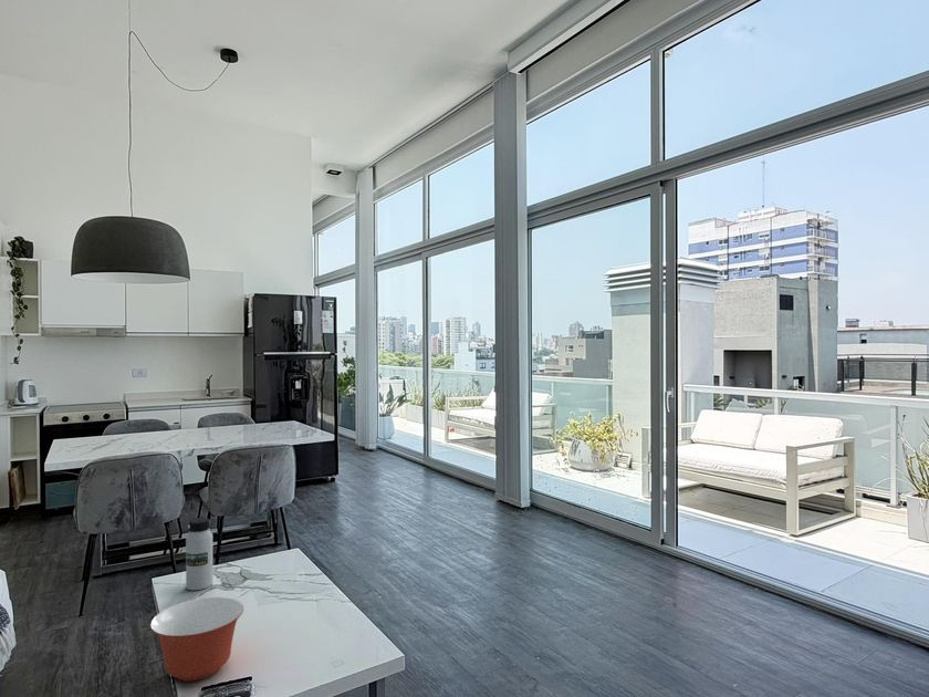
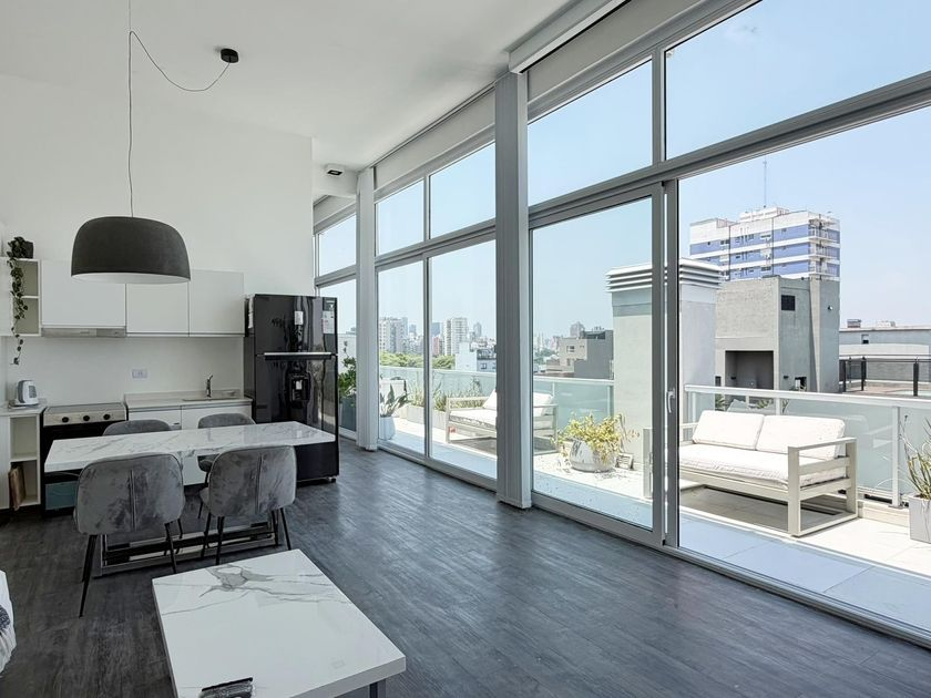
- mixing bowl (198, 642)
- water bottle (199, 552)
